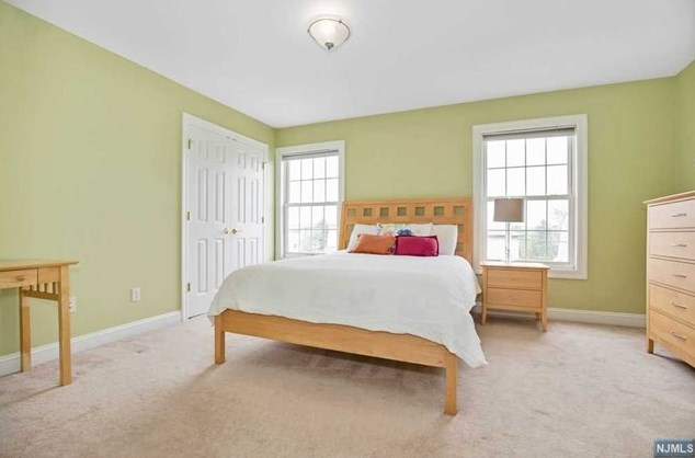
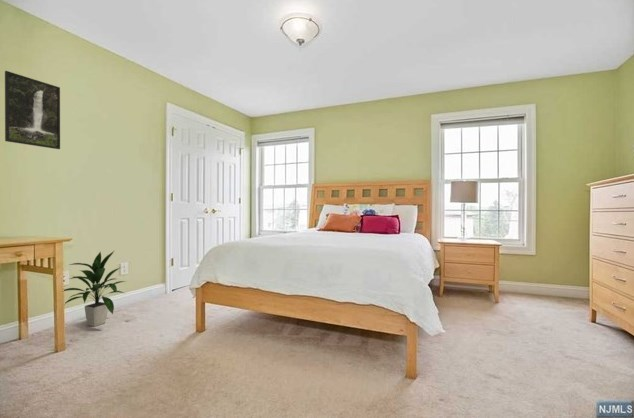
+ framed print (34, 112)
+ indoor plant (96, 288)
